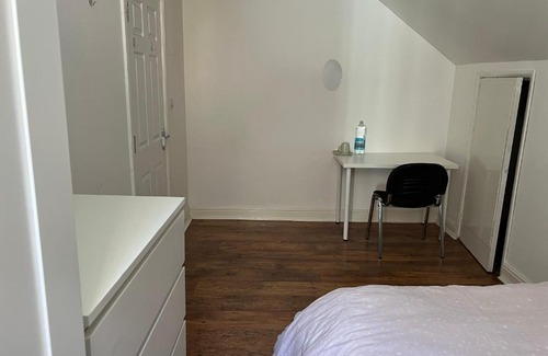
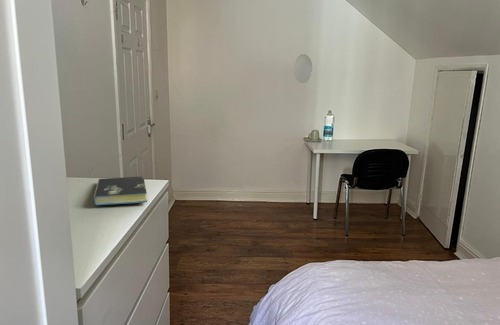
+ book (121, 189)
